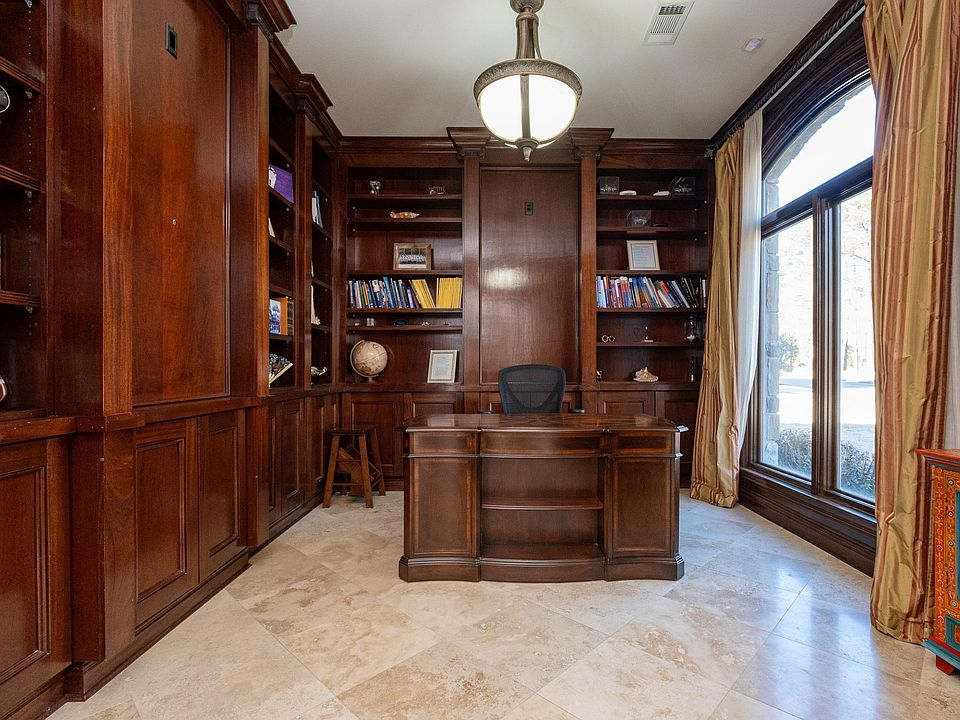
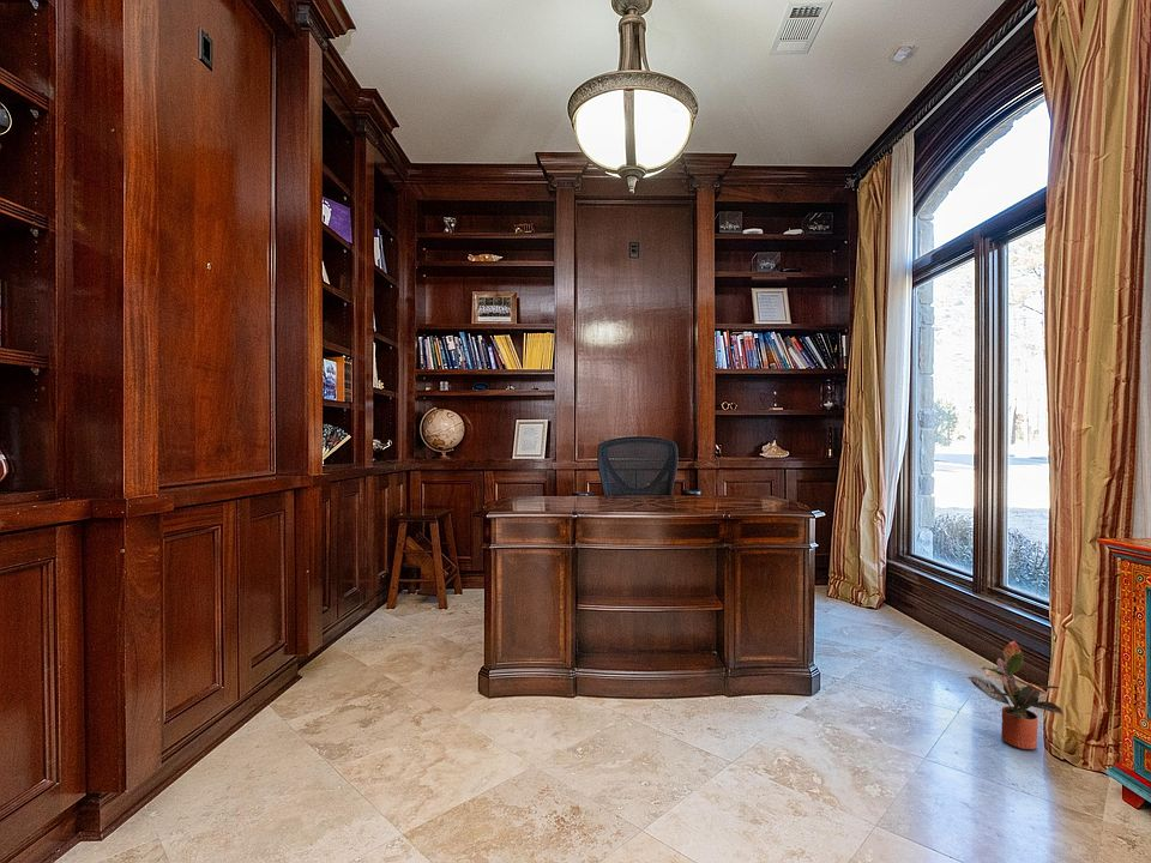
+ potted plant (1012, 696)
